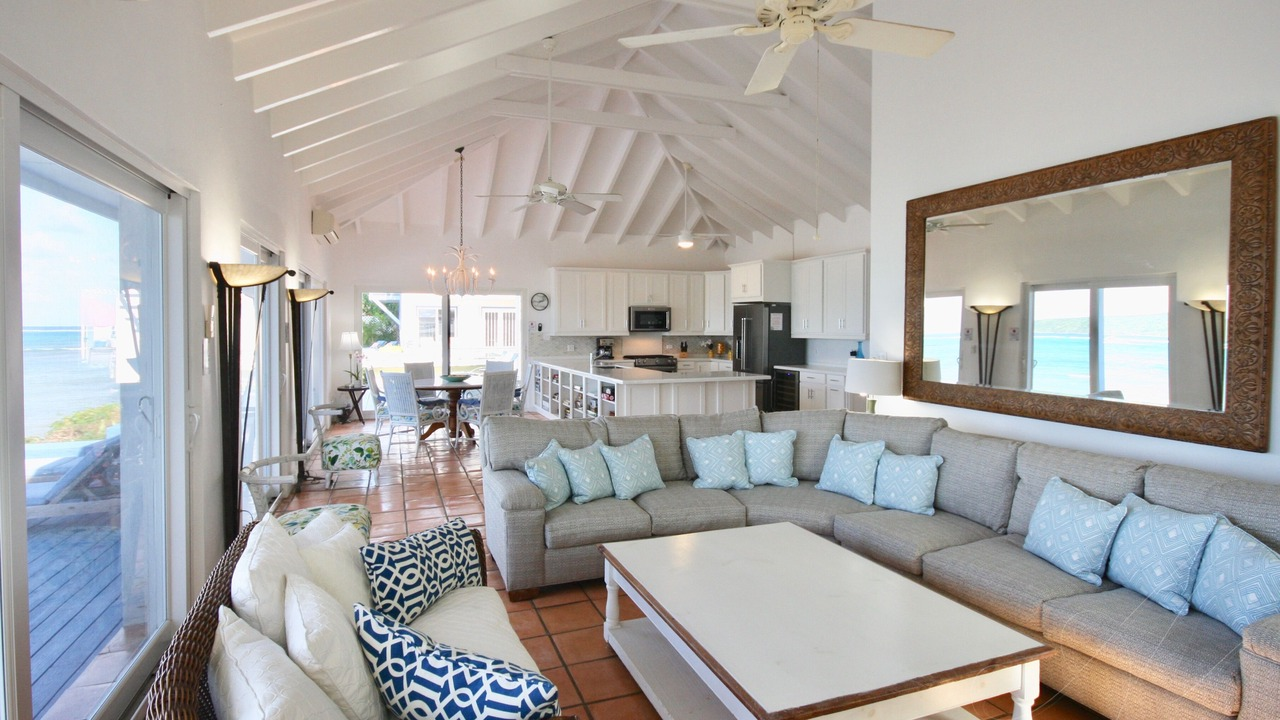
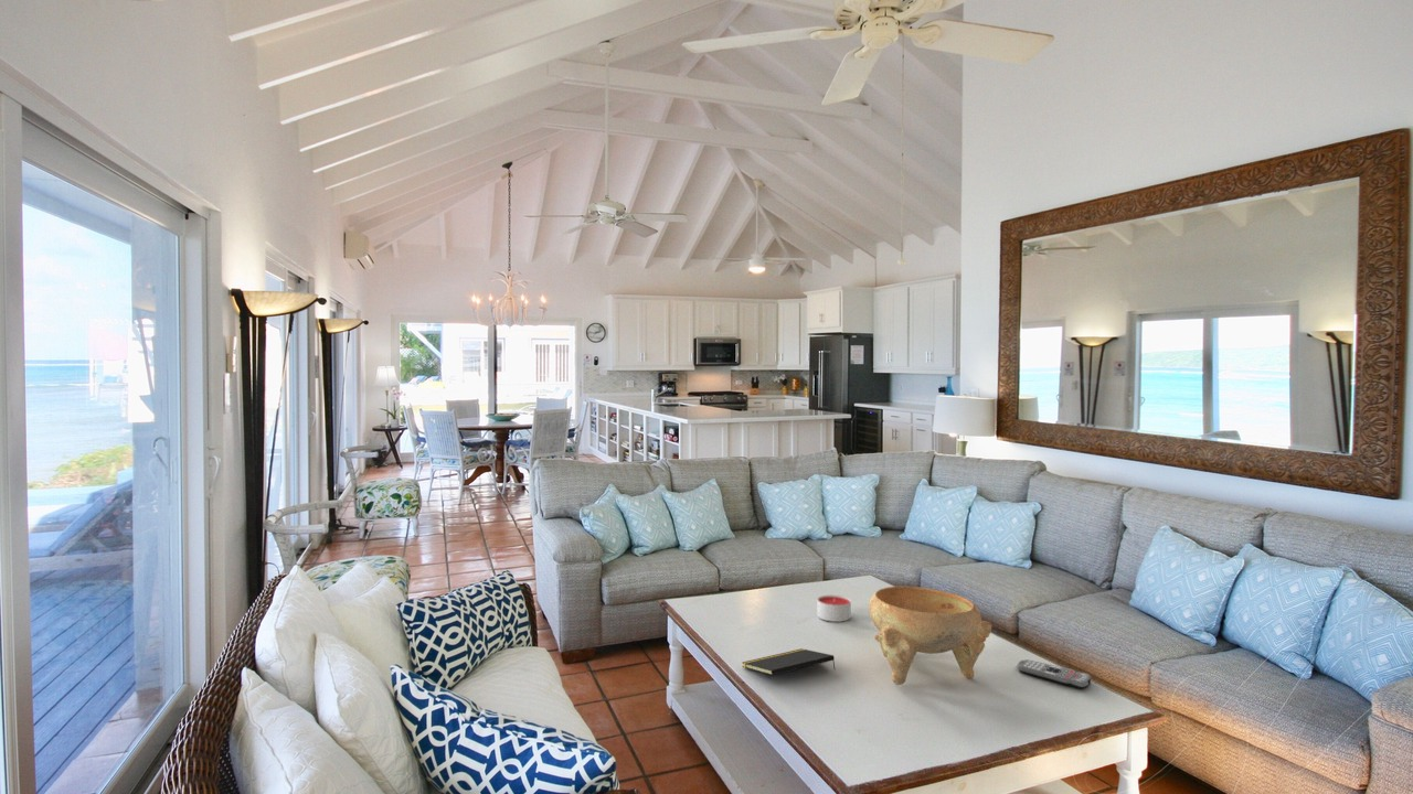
+ remote control (1052, 673)
+ decorative bowl (926, 636)
+ candle (833, 607)
+ notepad (787, 661)
